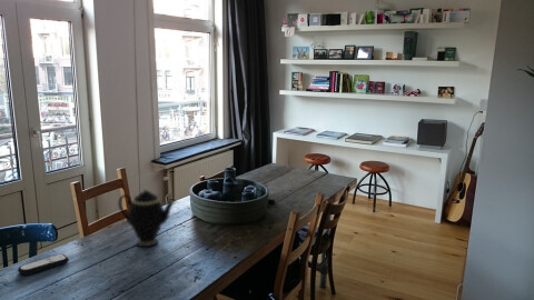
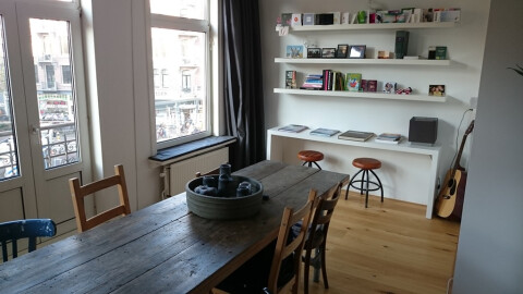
- teapot (147, 214)
- remote control (43, 263)
